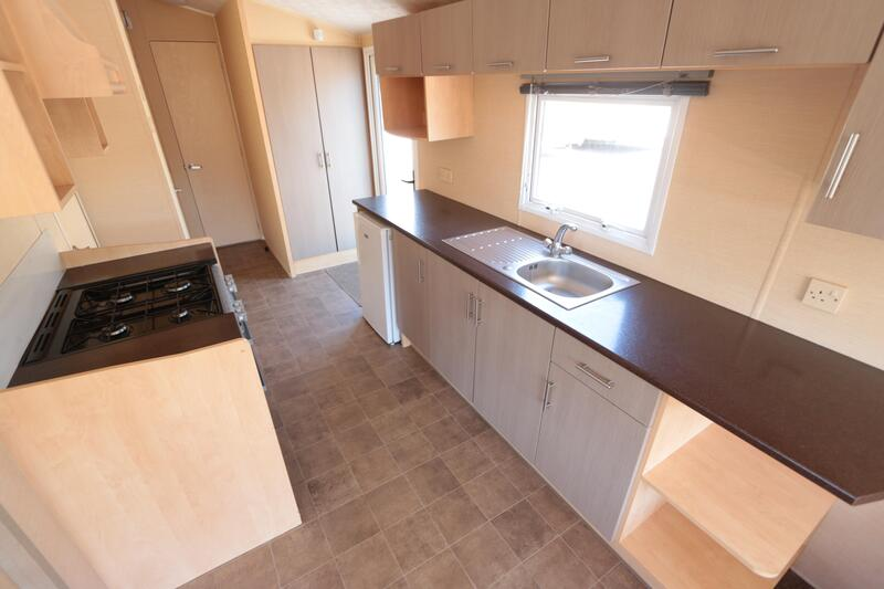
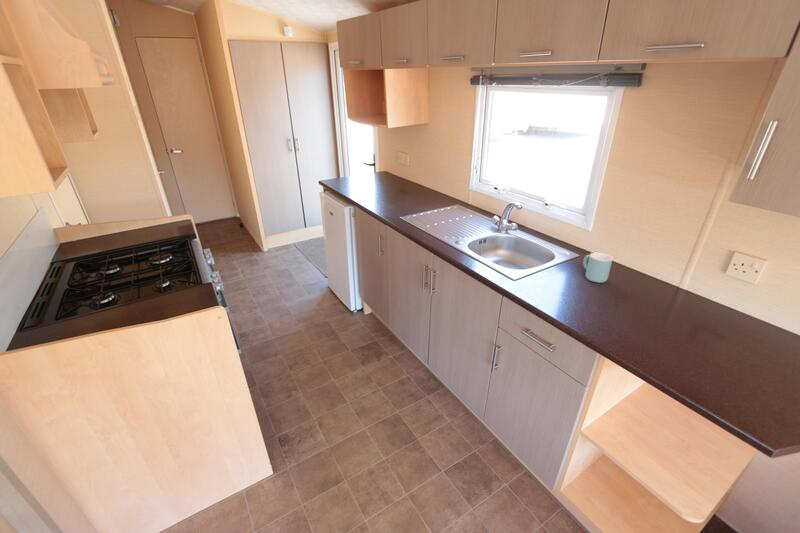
+ mug (595, 266)
